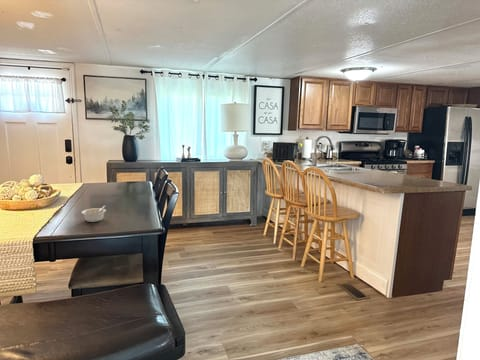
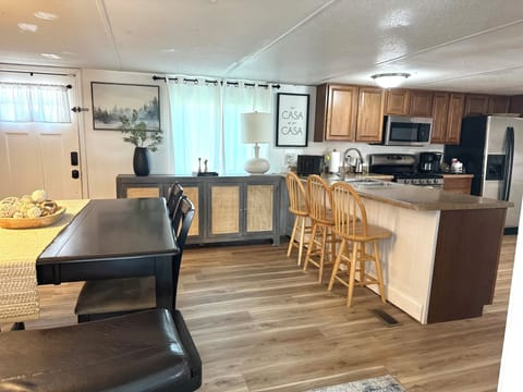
- legume (94, 214)
